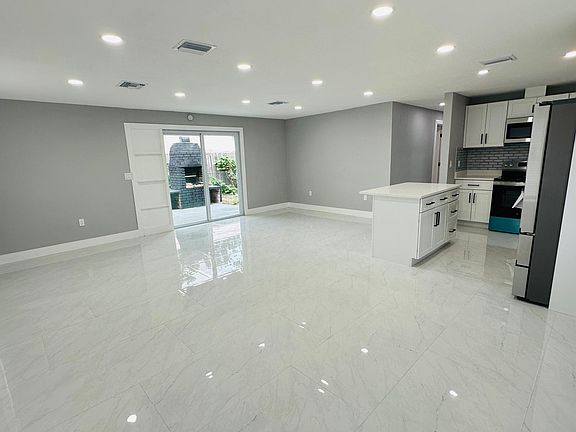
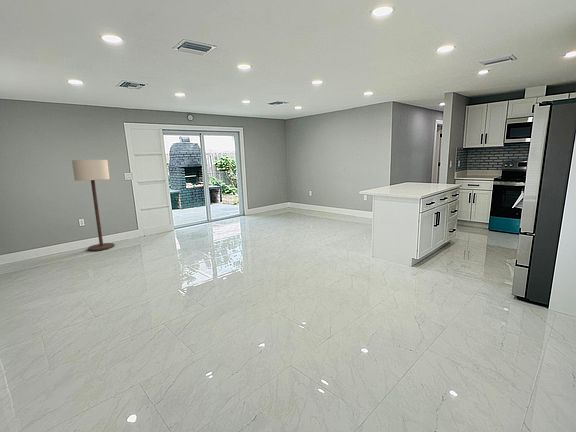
+ floor lamp (96, 205)
